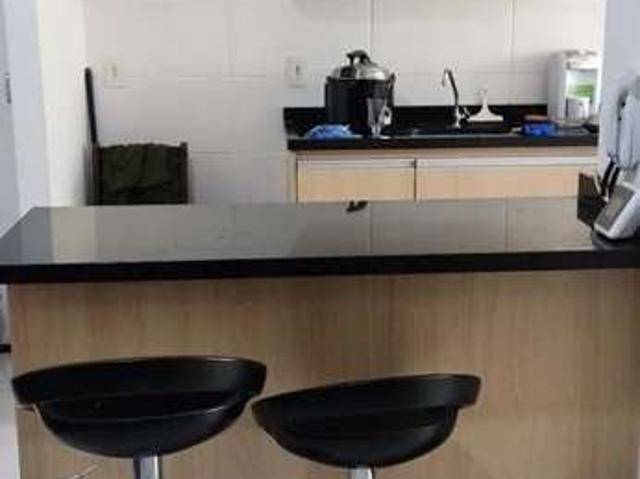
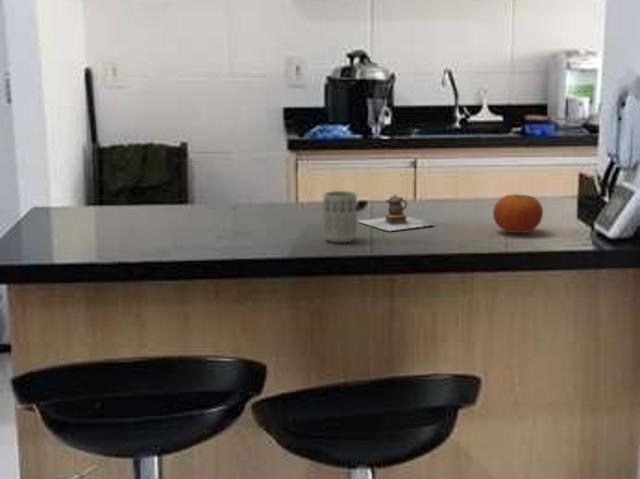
+ fruit (518, 213)
+ cup (340, 216)
+ teapot (395, 208)
